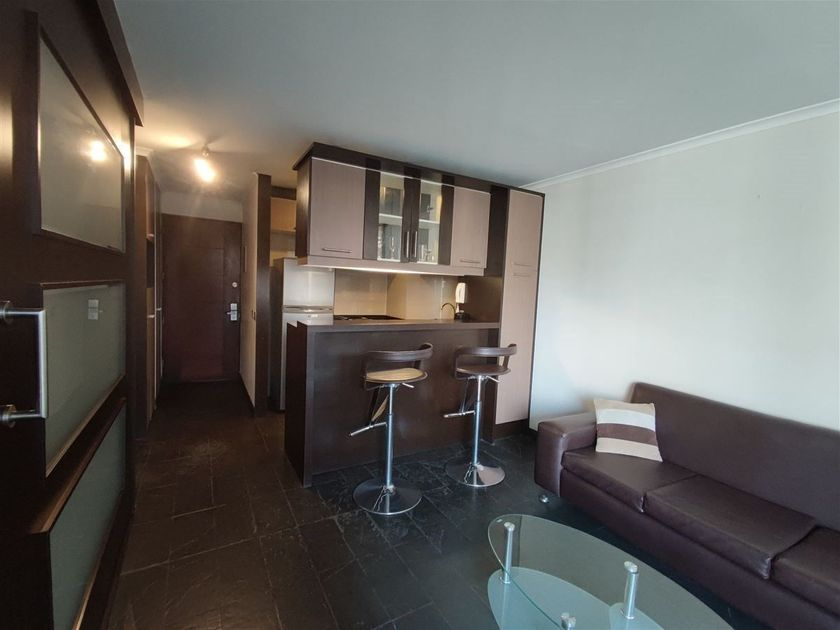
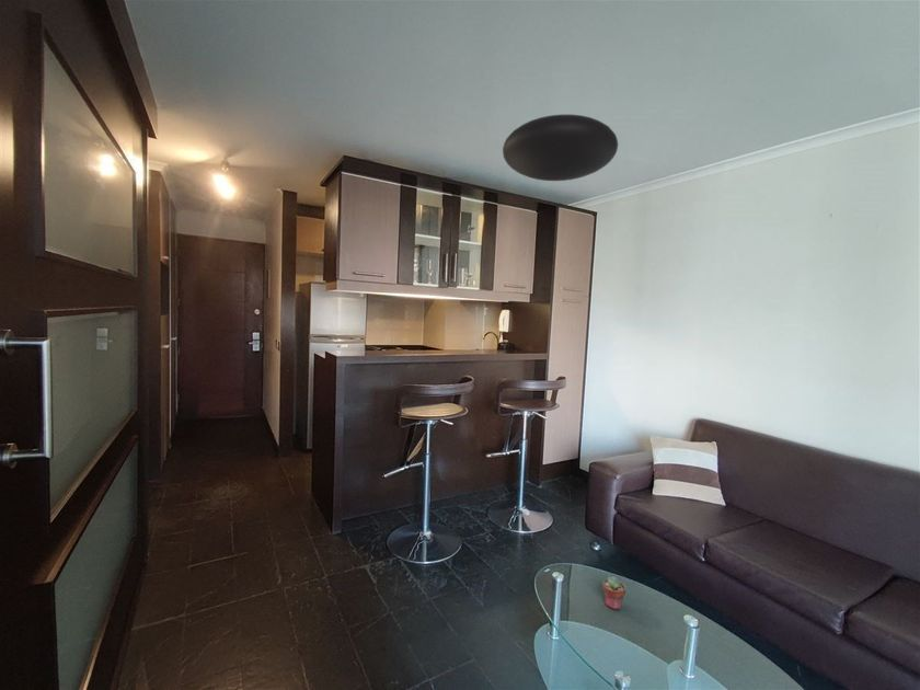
+ ceiling light (557, 150)
+ potted succulent (613, 590)
